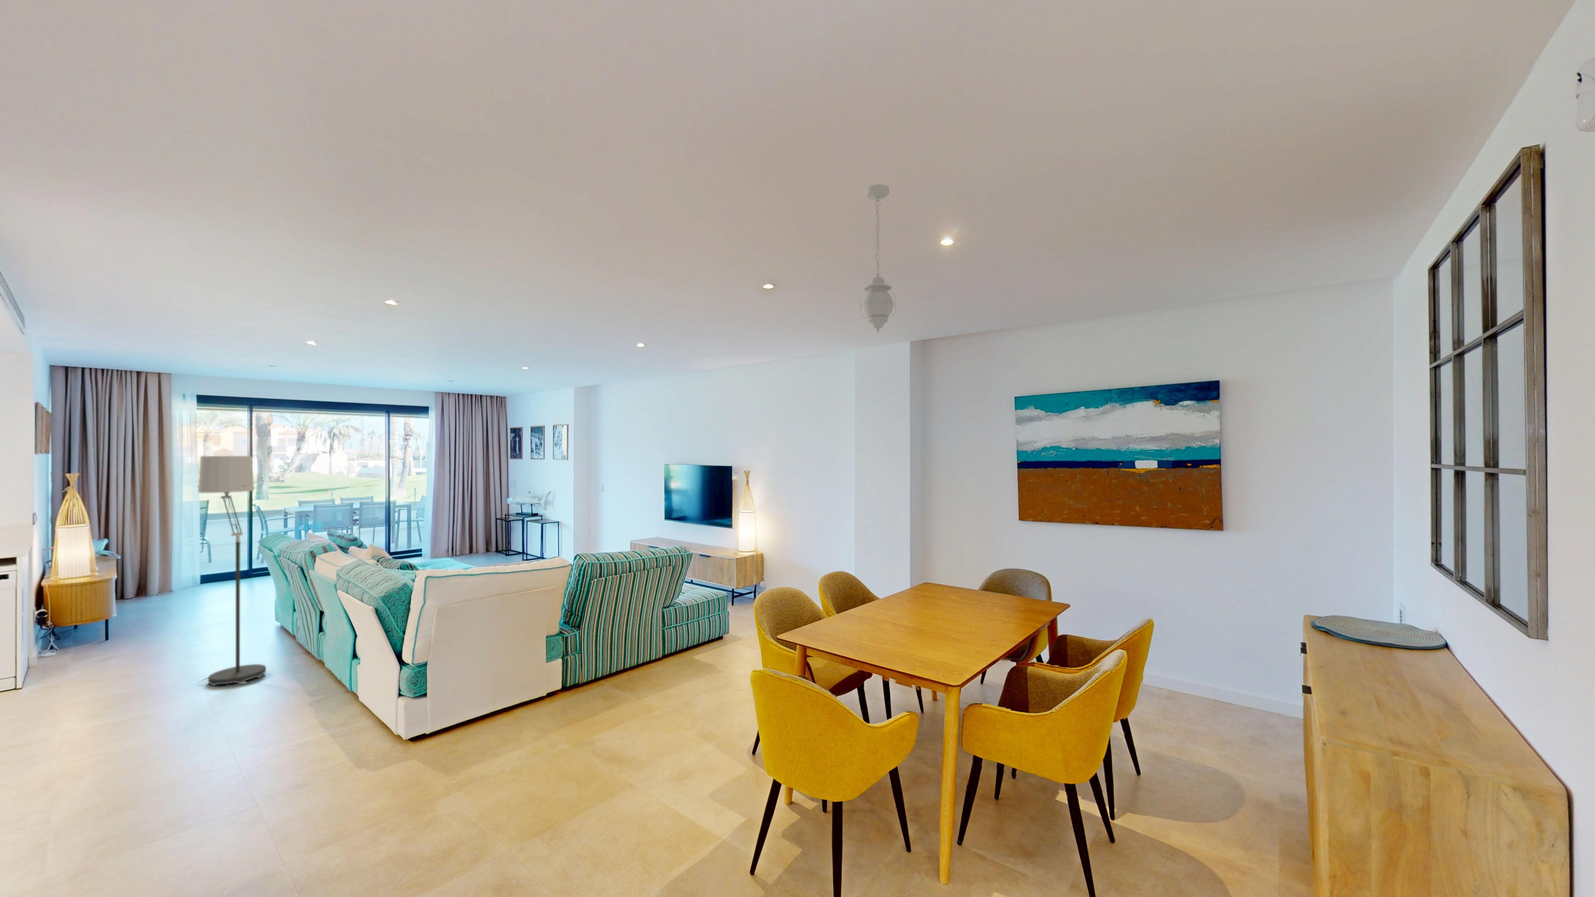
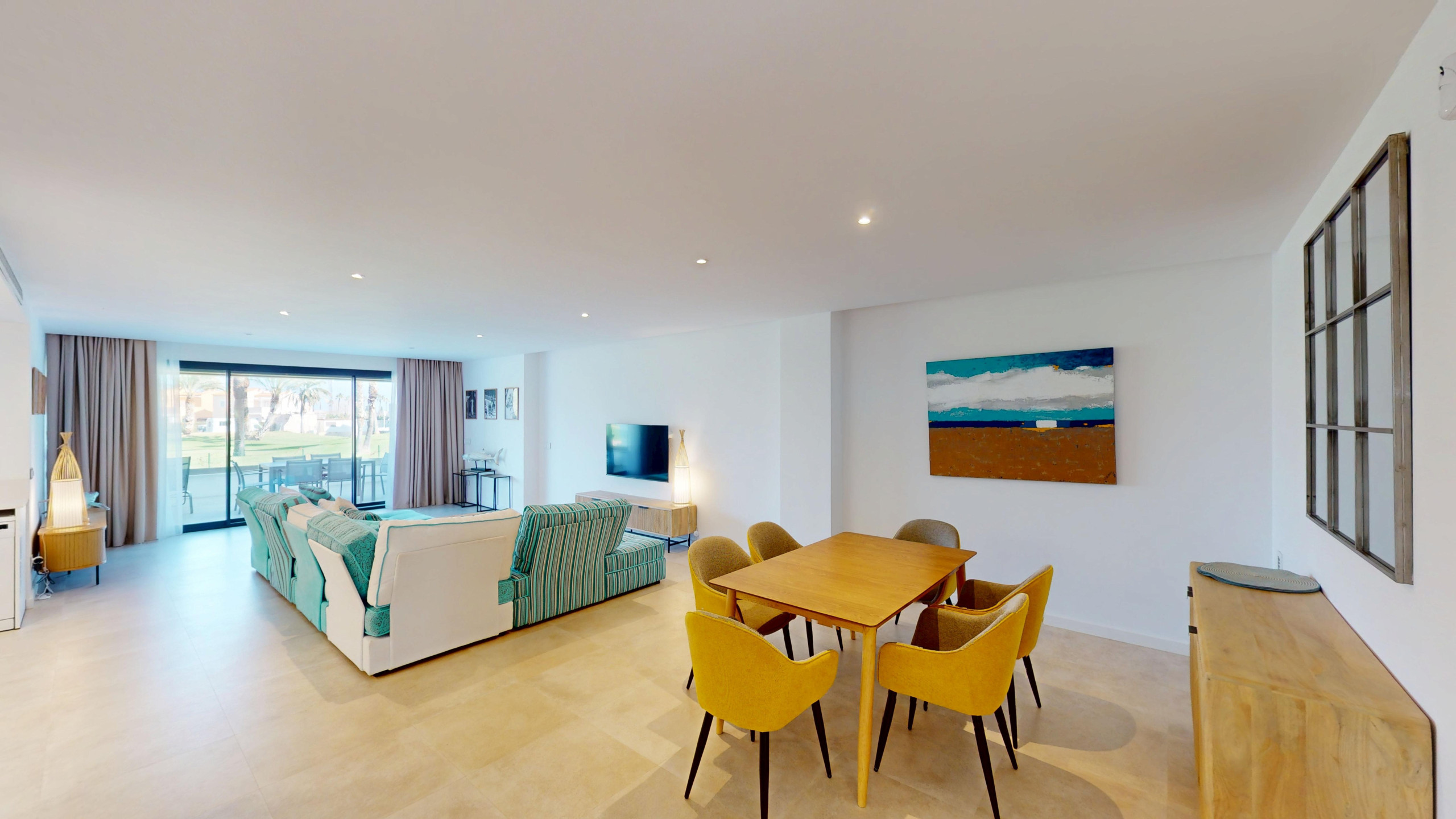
- pendant light (877, 262)
- floor lamp (236, 563)
